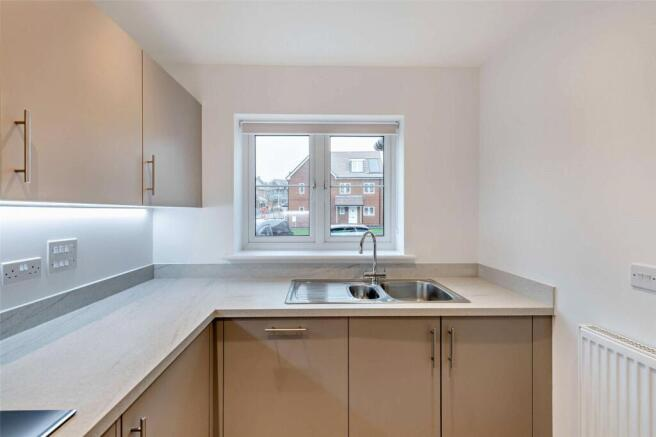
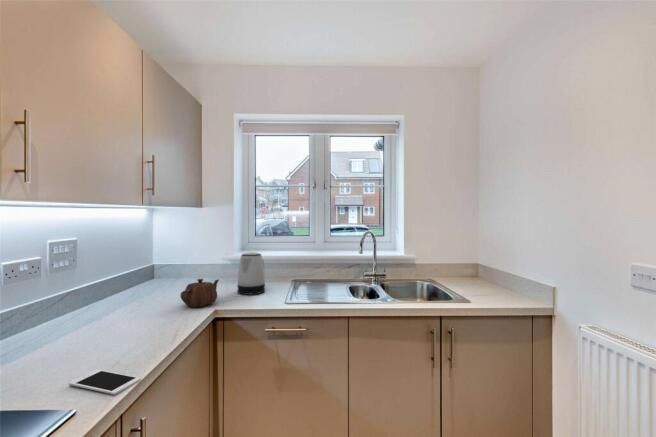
+ cell phone (105, 381)
+ teapot (201, 291)
+ kettle (253, 271)
